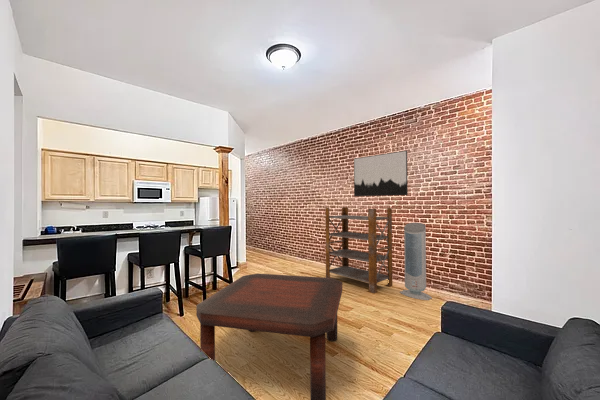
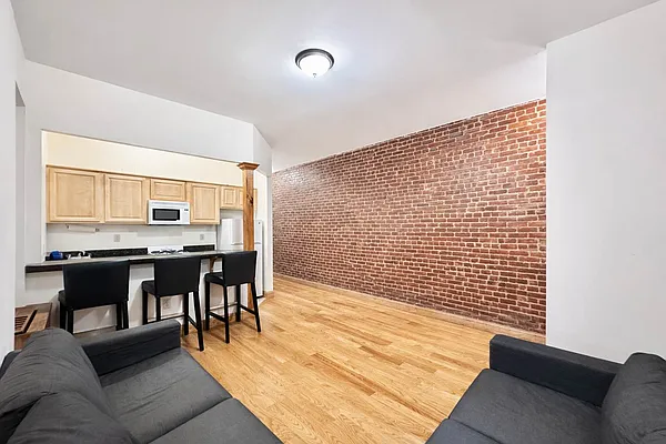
- wall art (378, 175)
- coffee table (278, 324)
- shelving unit (354, 250)
- air purifier (415, 259)
